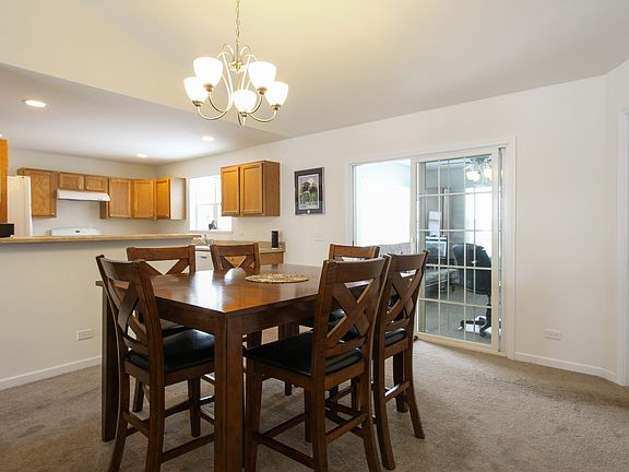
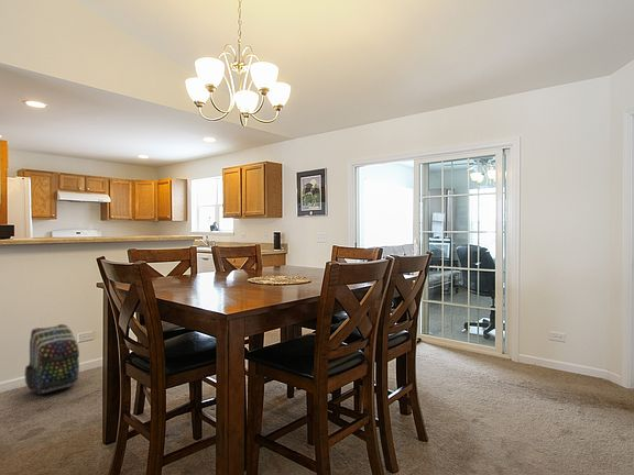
+ backpack (53, 358)
